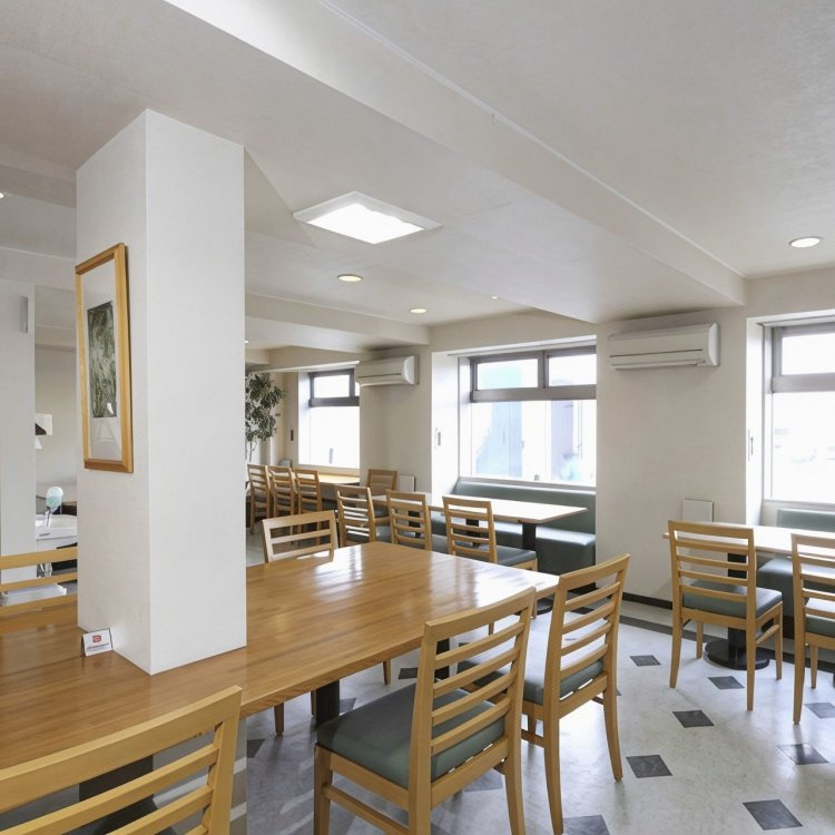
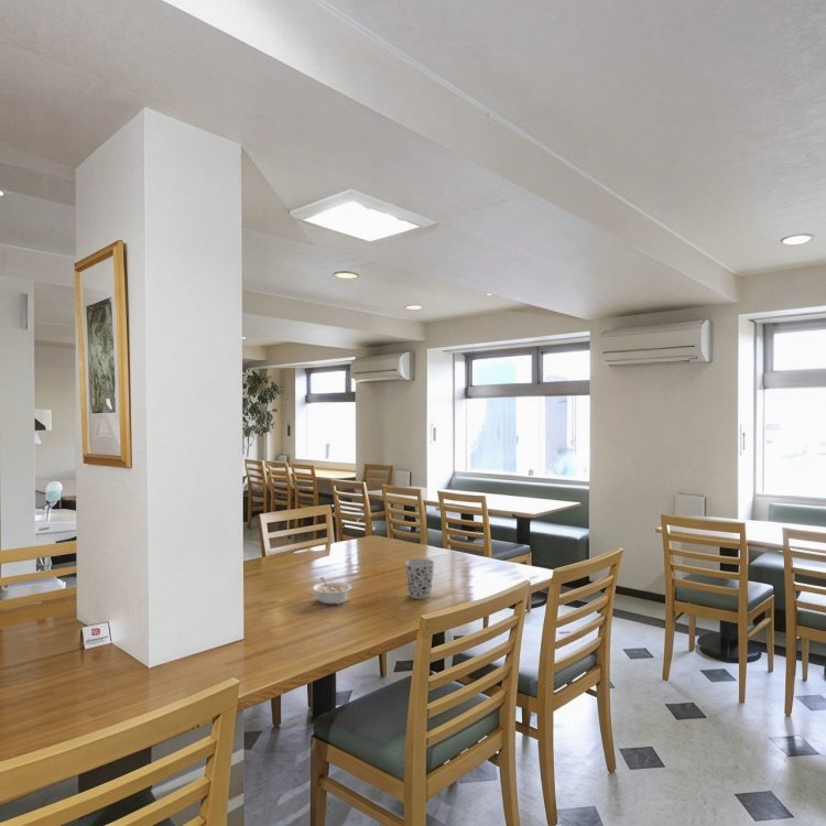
+ legume (330, 591)
+ cup (420, 578)
